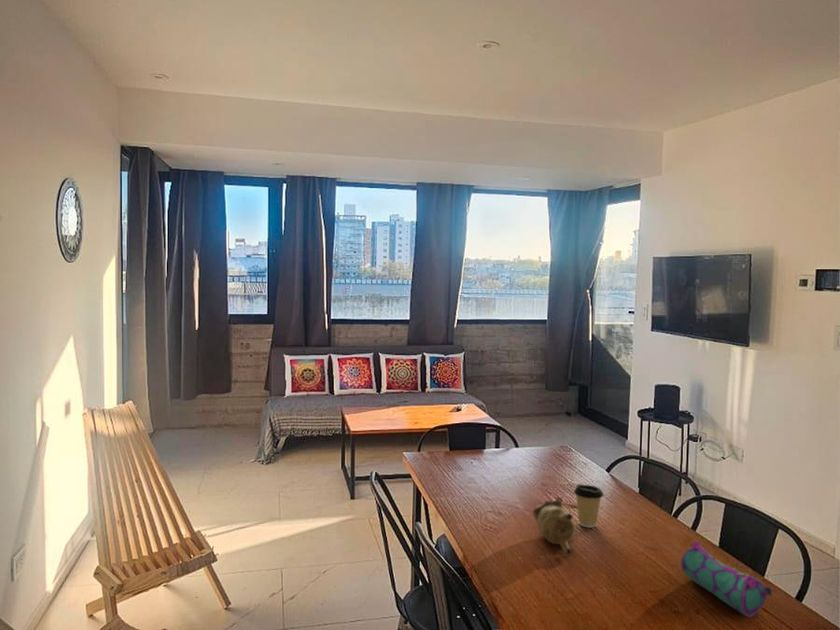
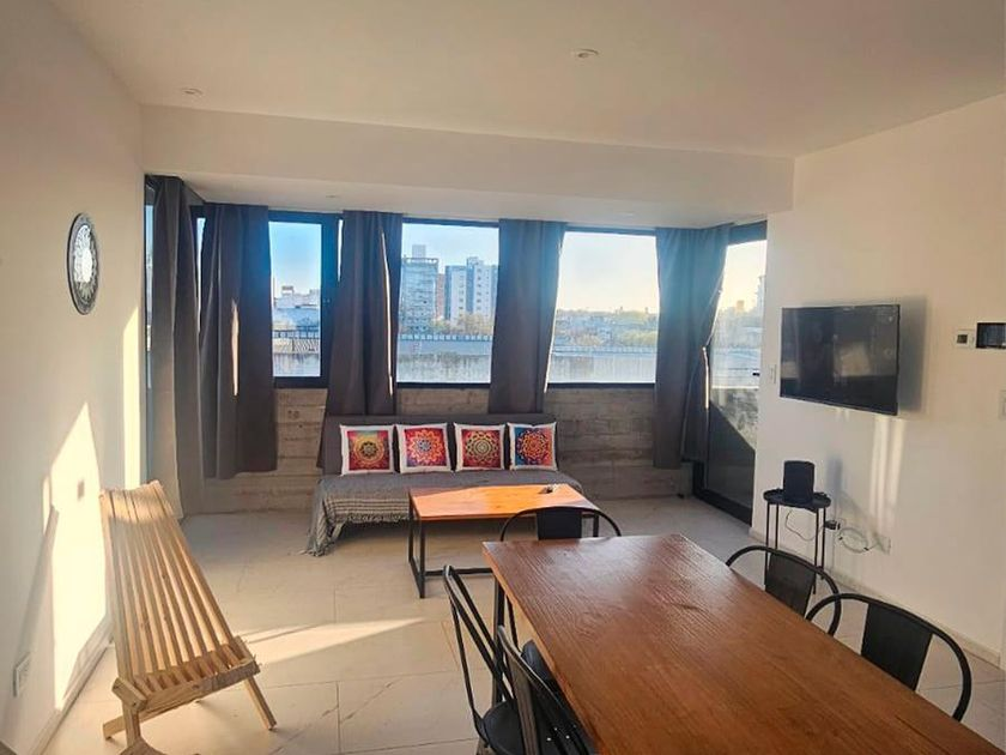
- coffee cup (588, 505)
- teapot (558, 523)
- pencil case (722, 577)
